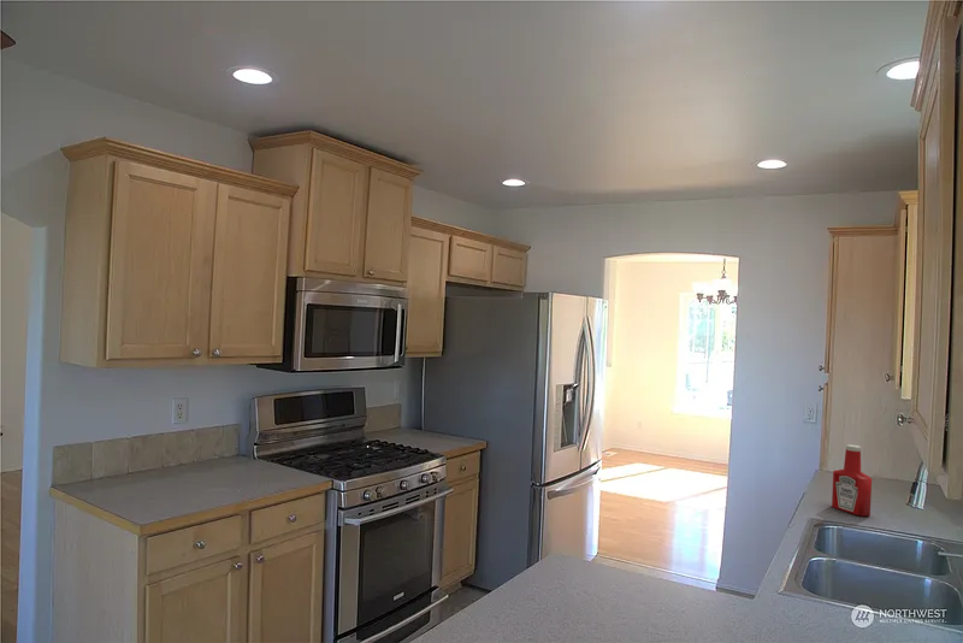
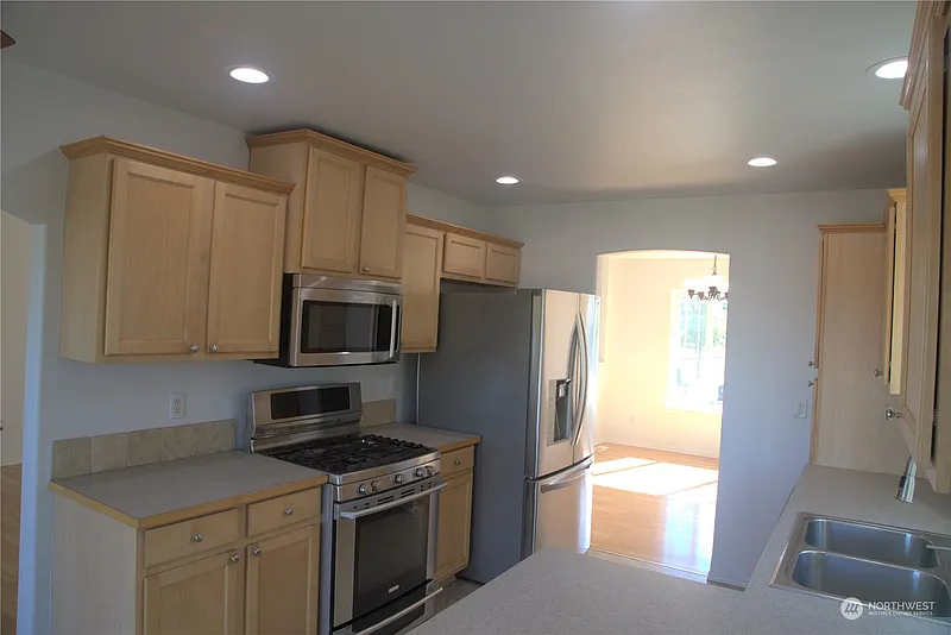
- soap bottle (851, 478)
